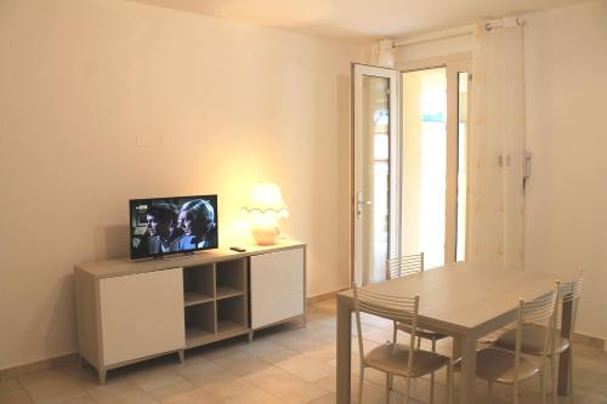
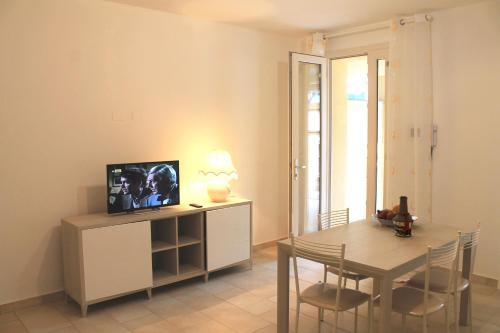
+ fruit bowl (394, 214)
+ bottle (403, 216)
